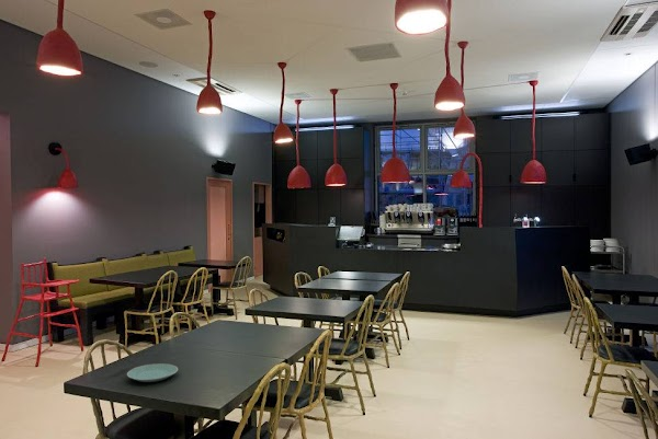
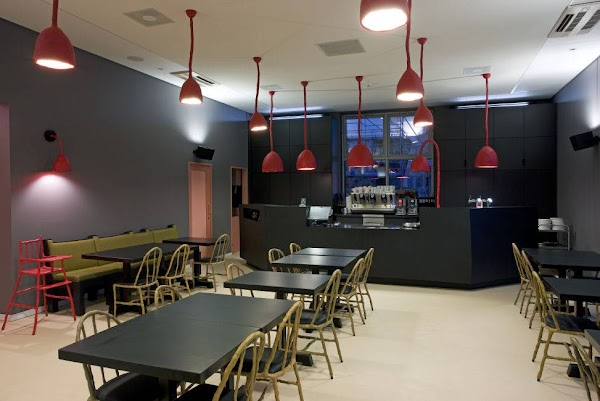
- plate (152, 373)
